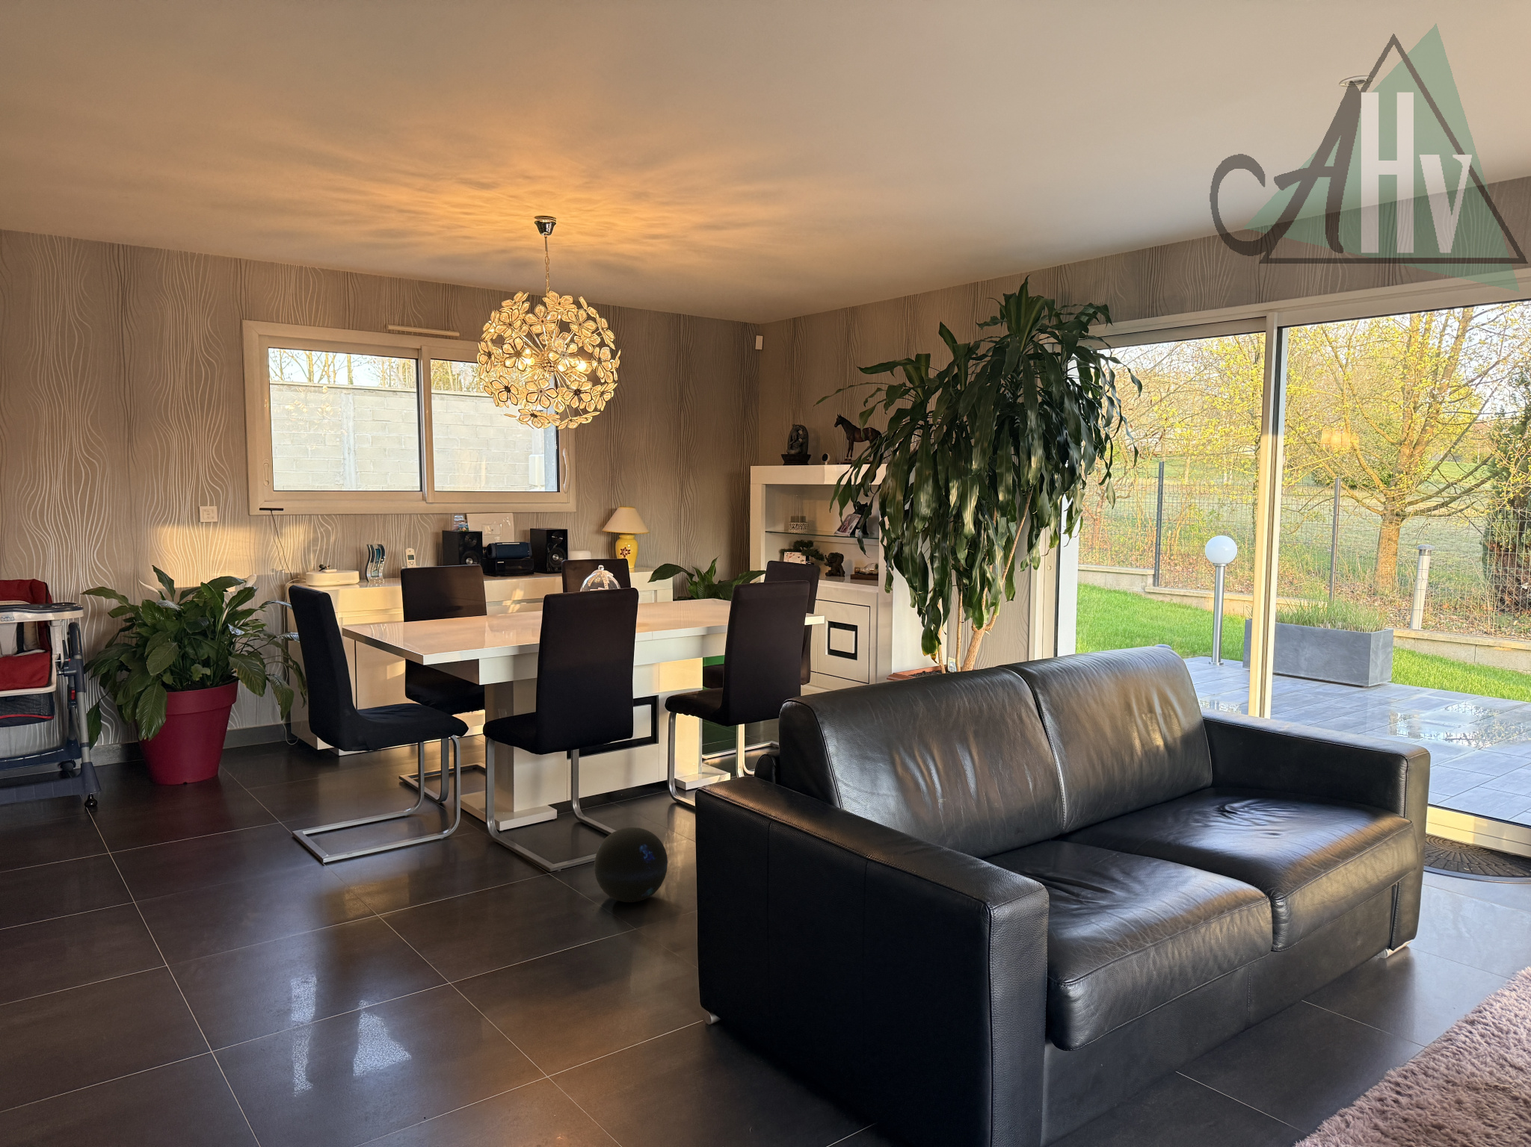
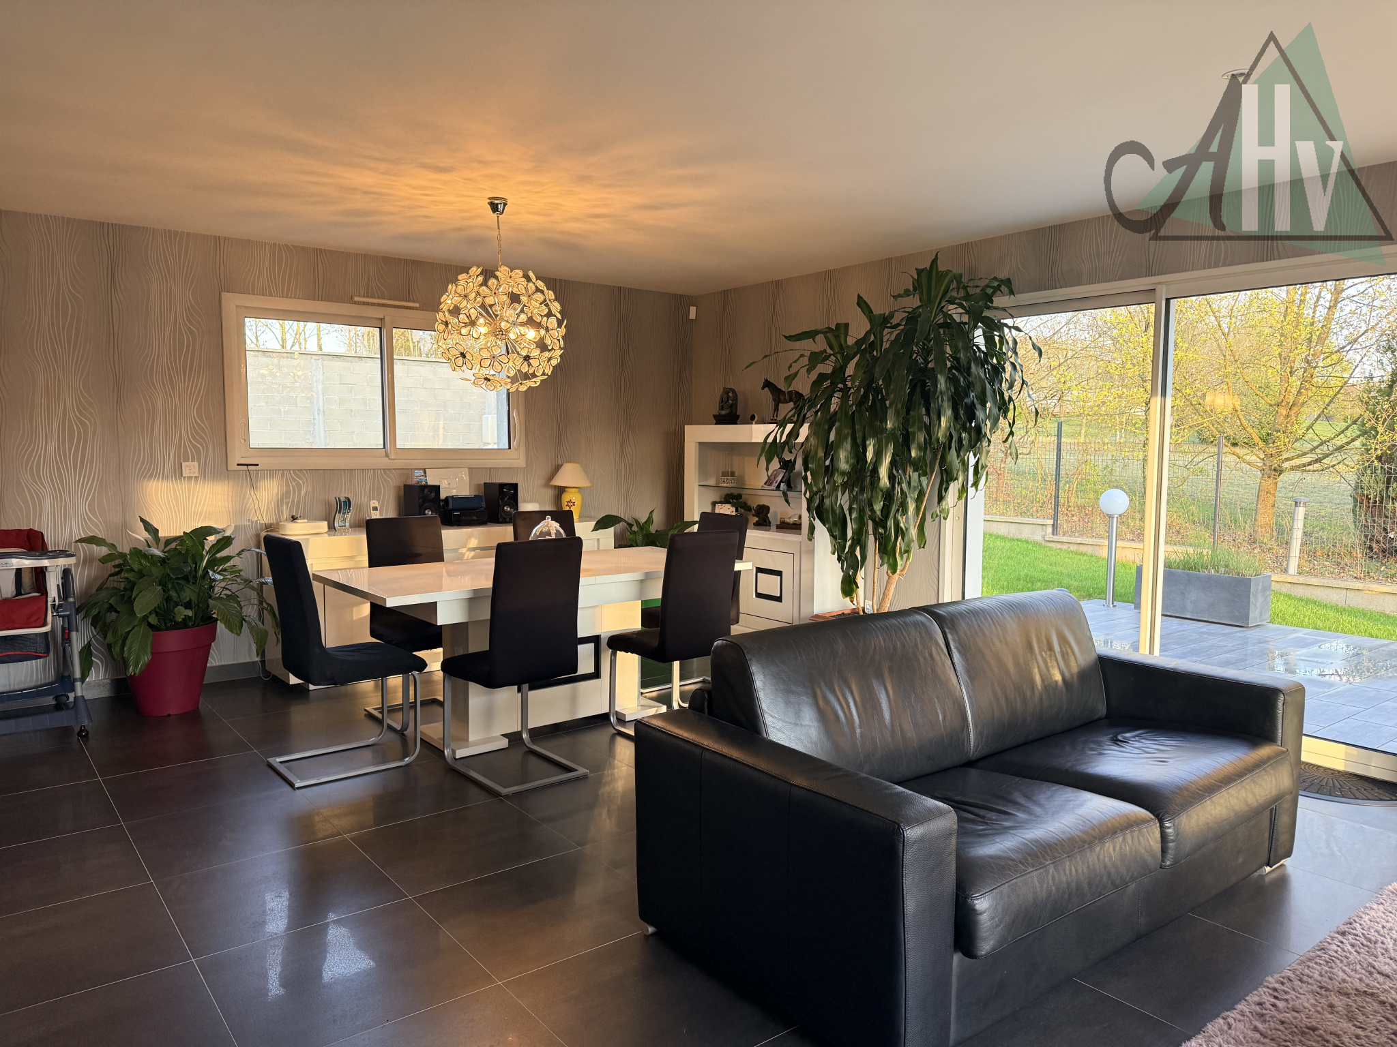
- ball (630, 864)
